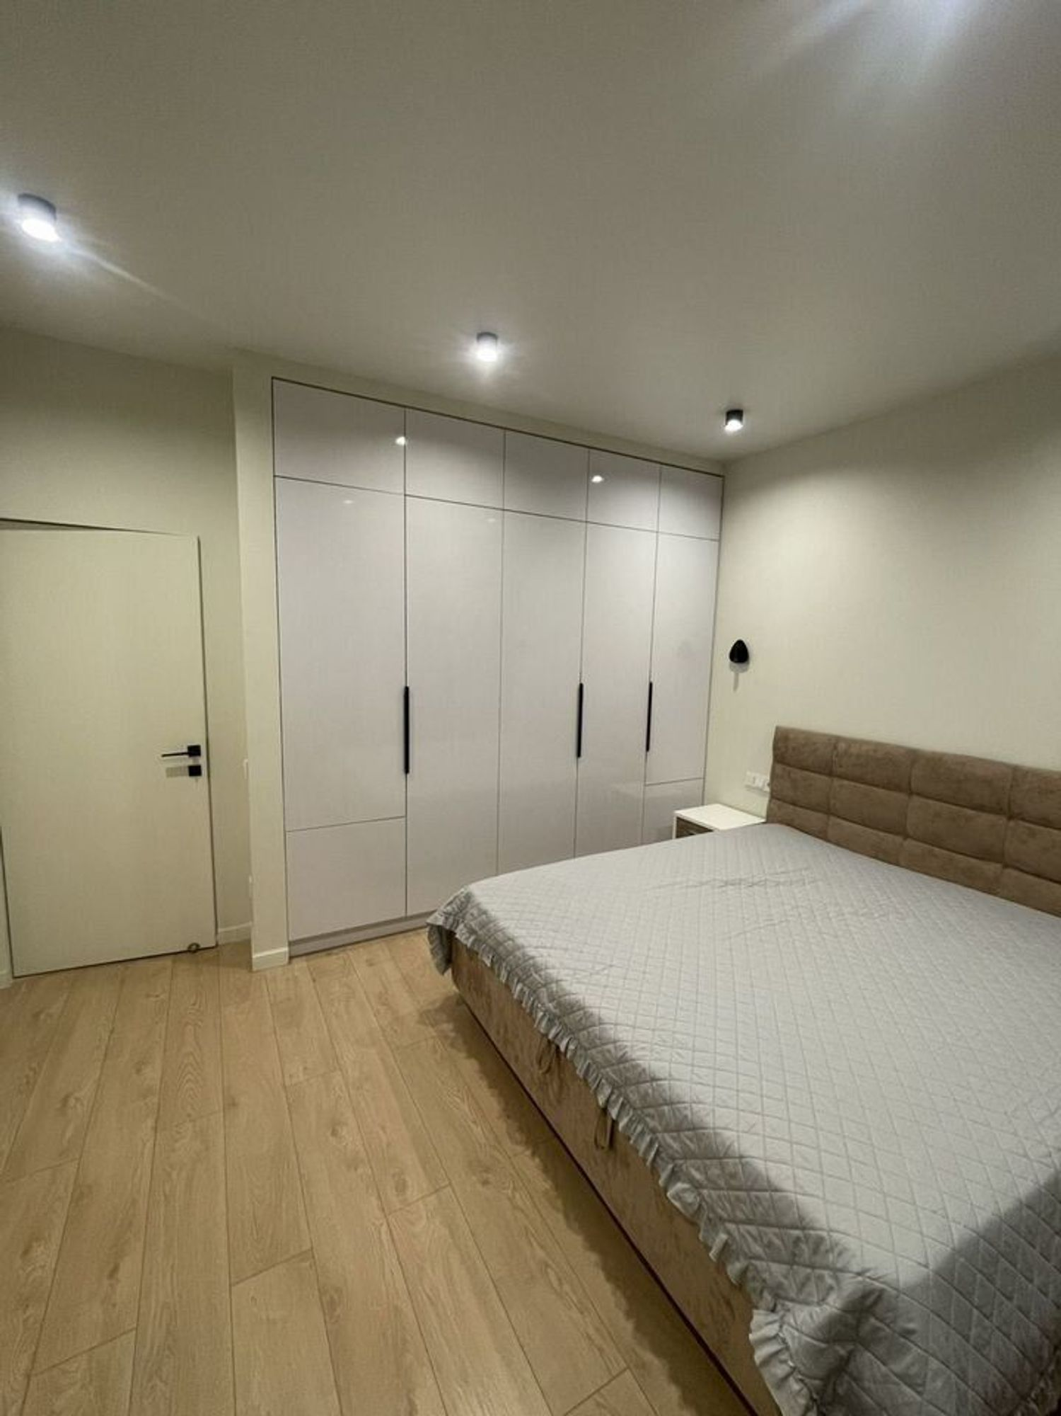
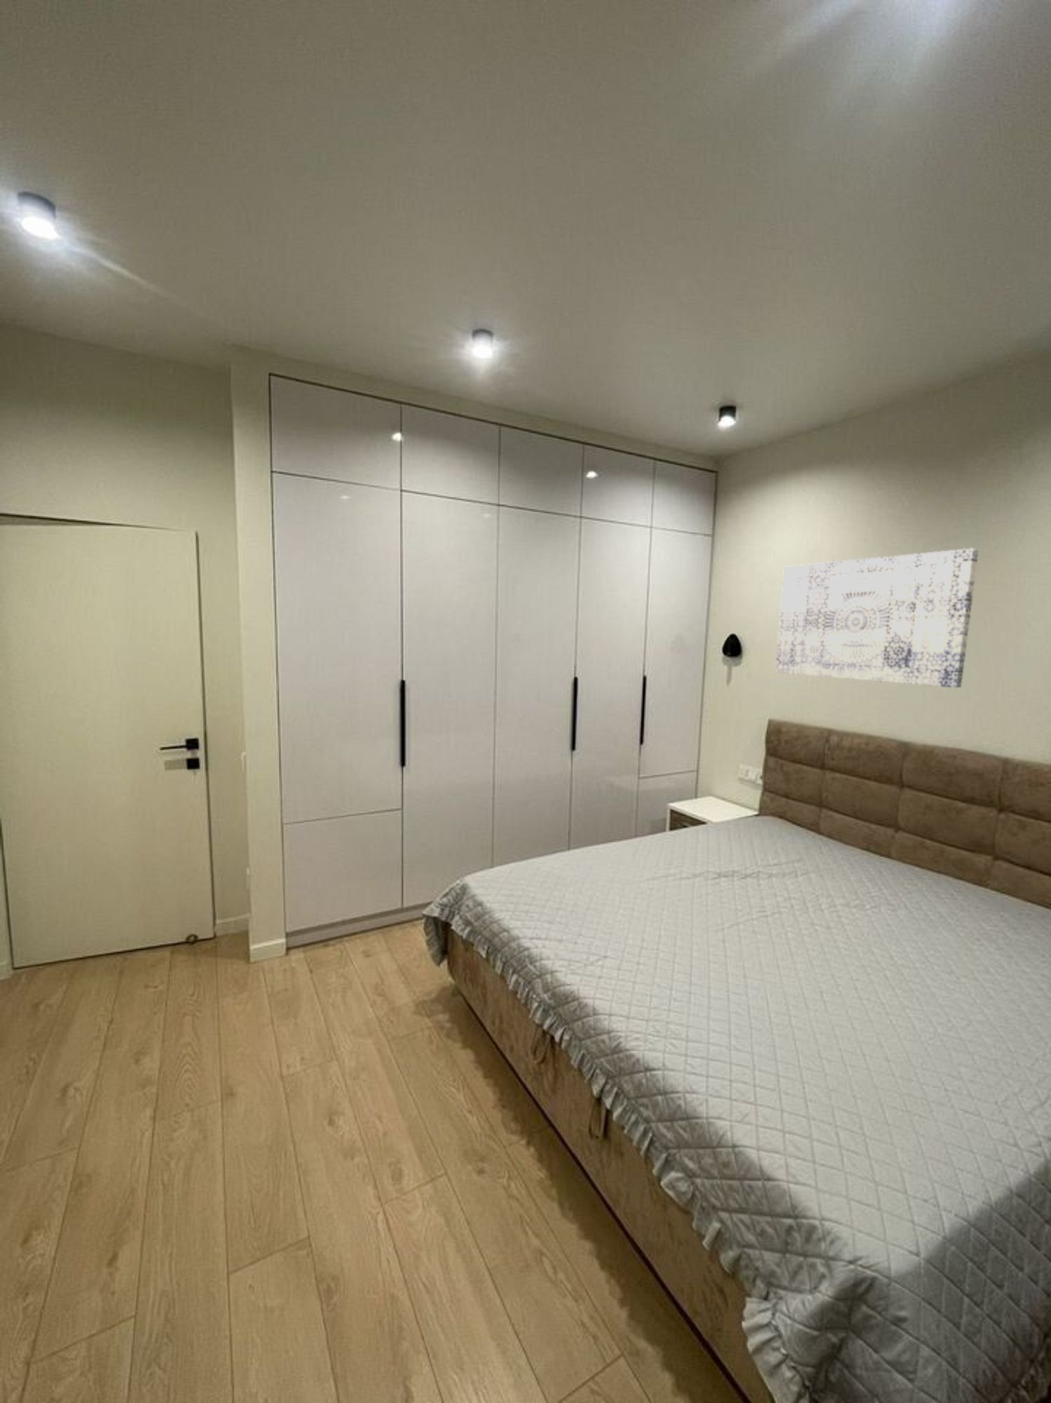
+ wall art (862, 620)
